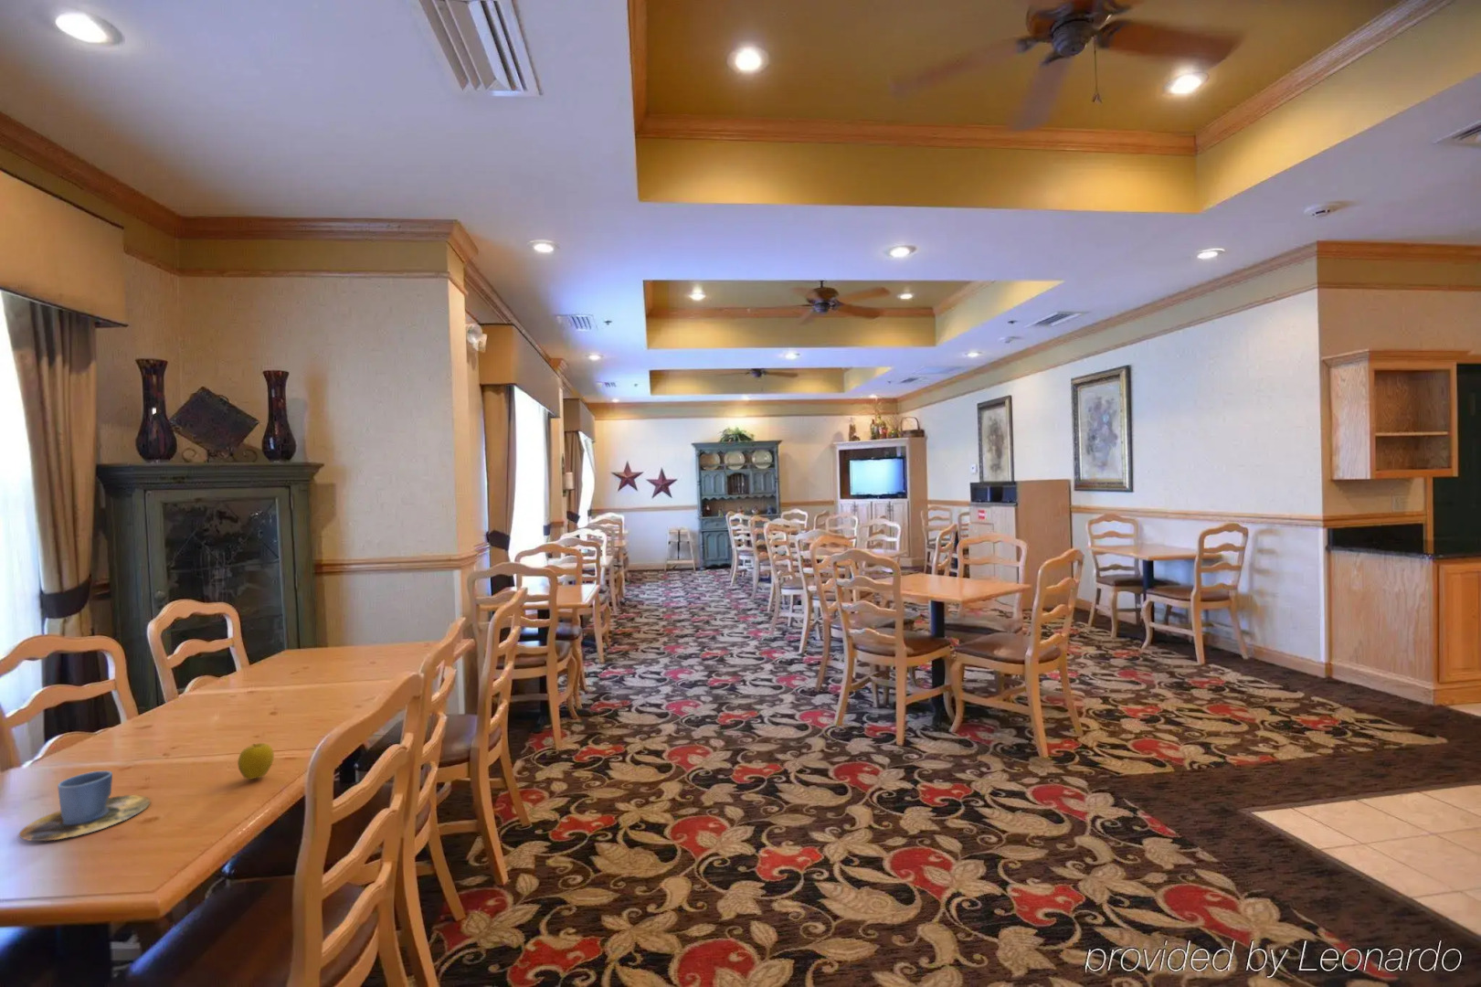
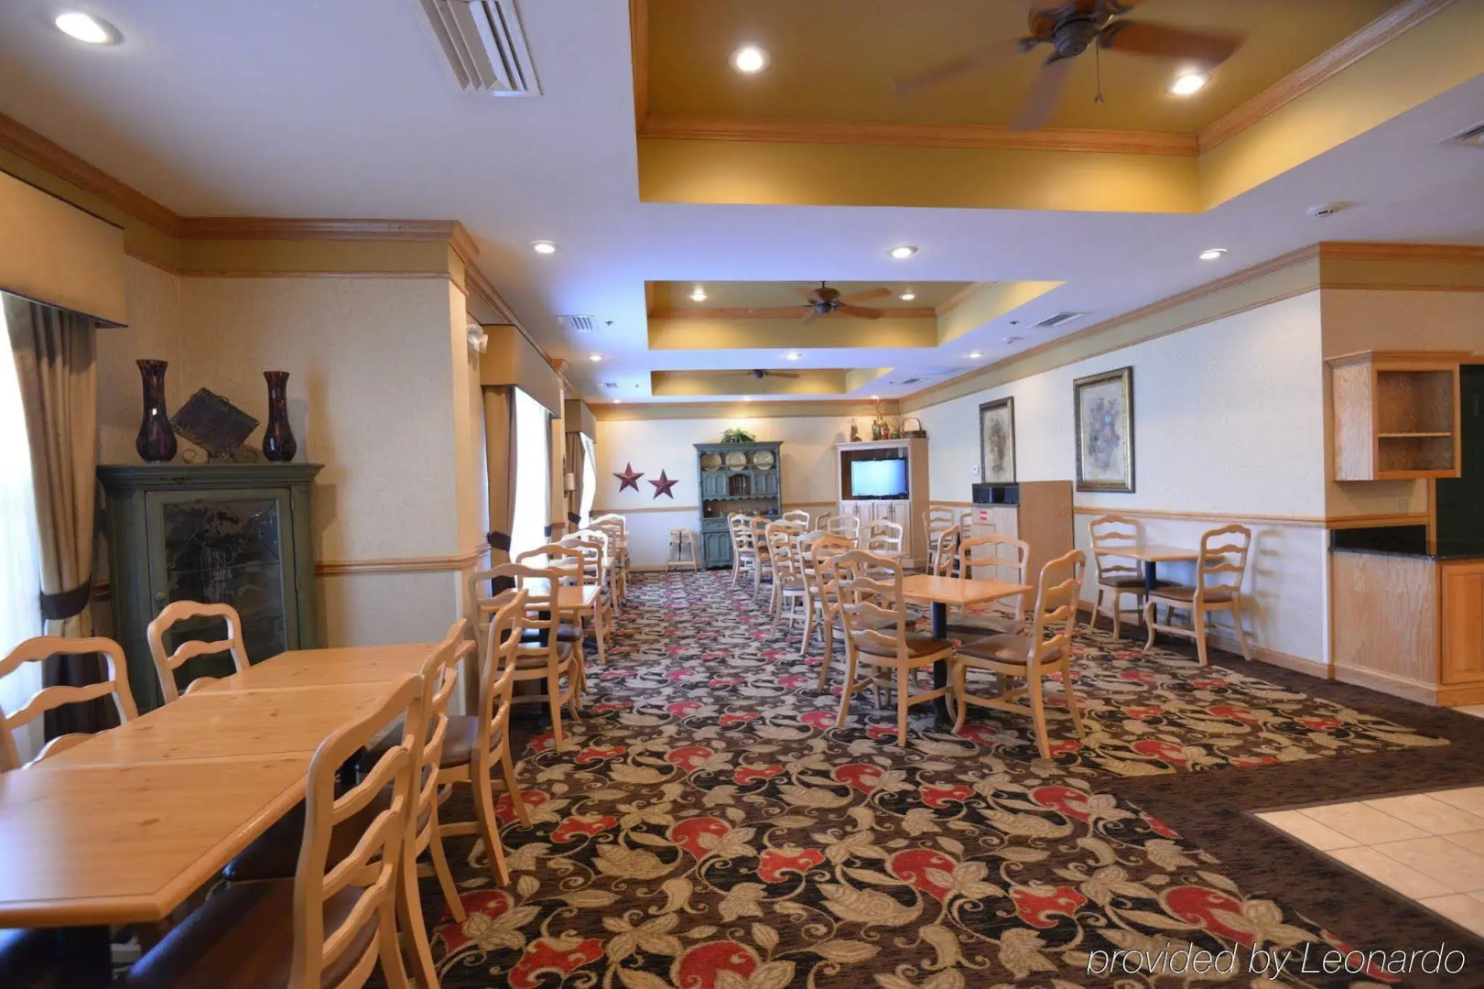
- cup (87, 798)
- apple (255, 759)
